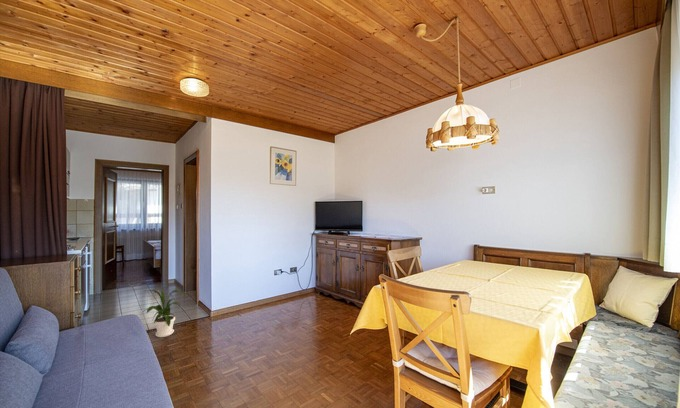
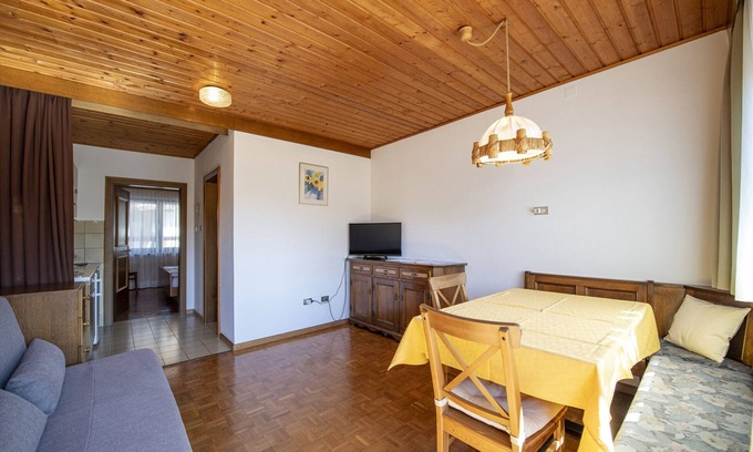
- house plant (163, 311)
